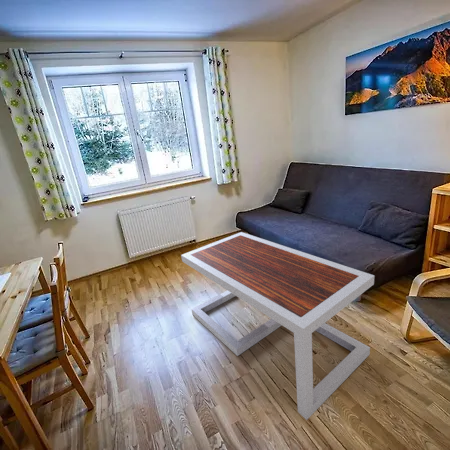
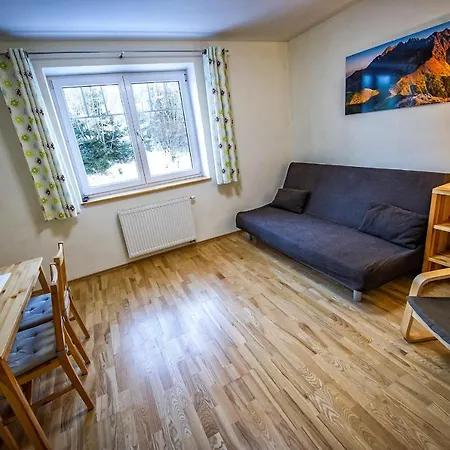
- coffee table (264, 299)
